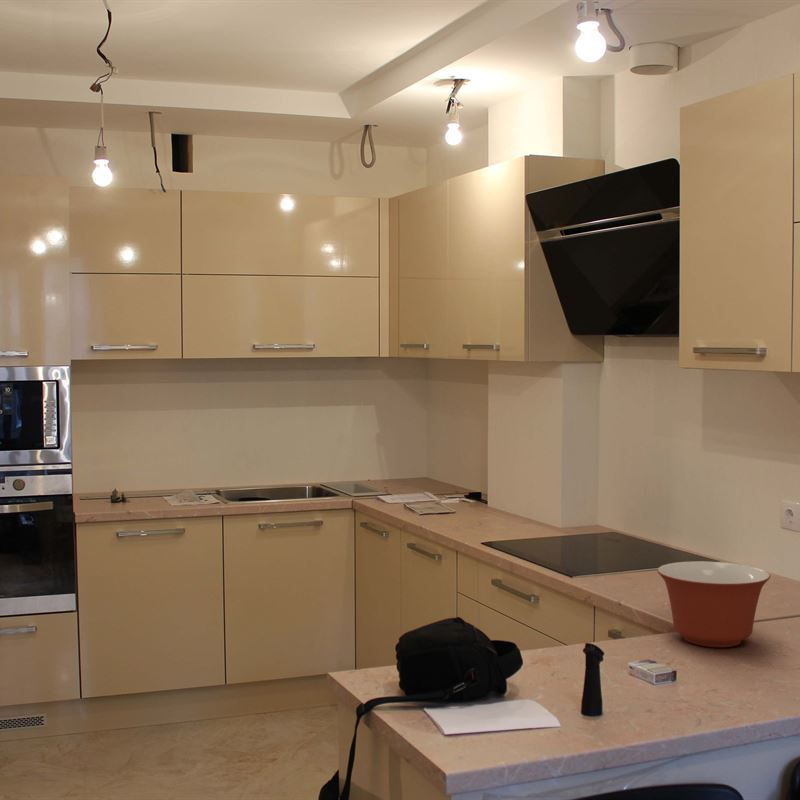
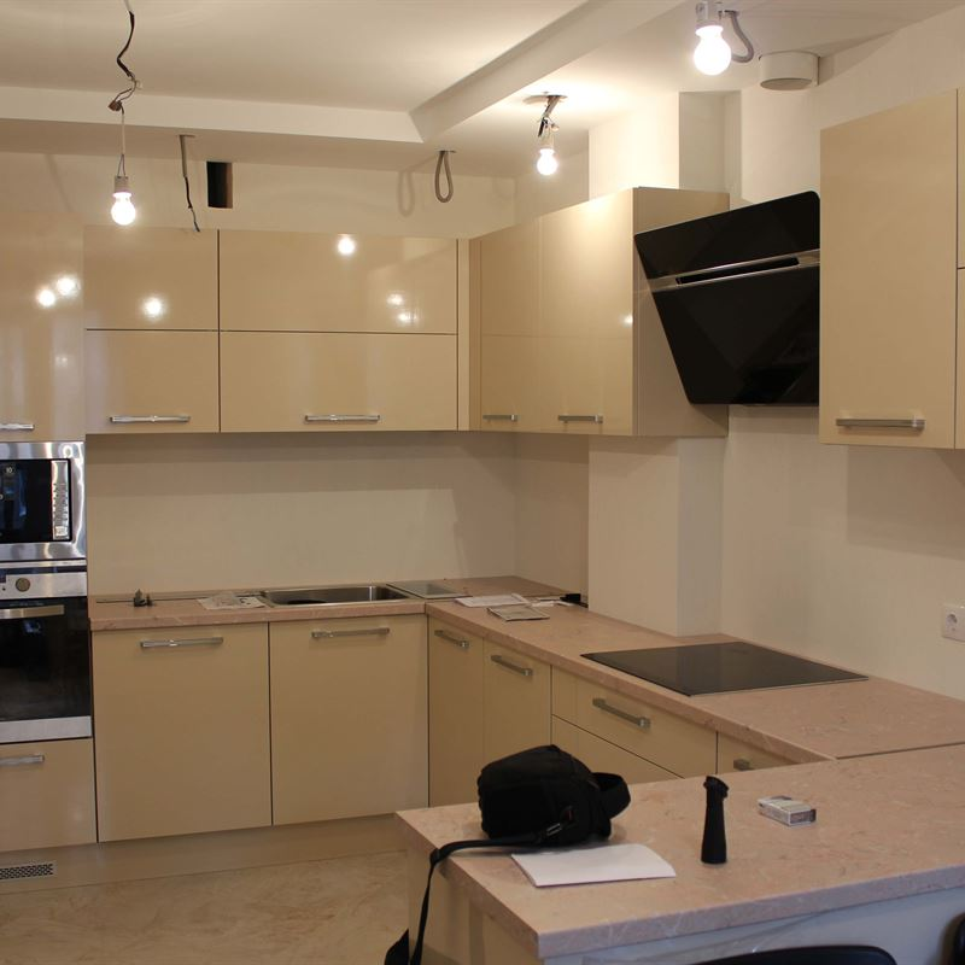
- mixing bowl (712, 605)
